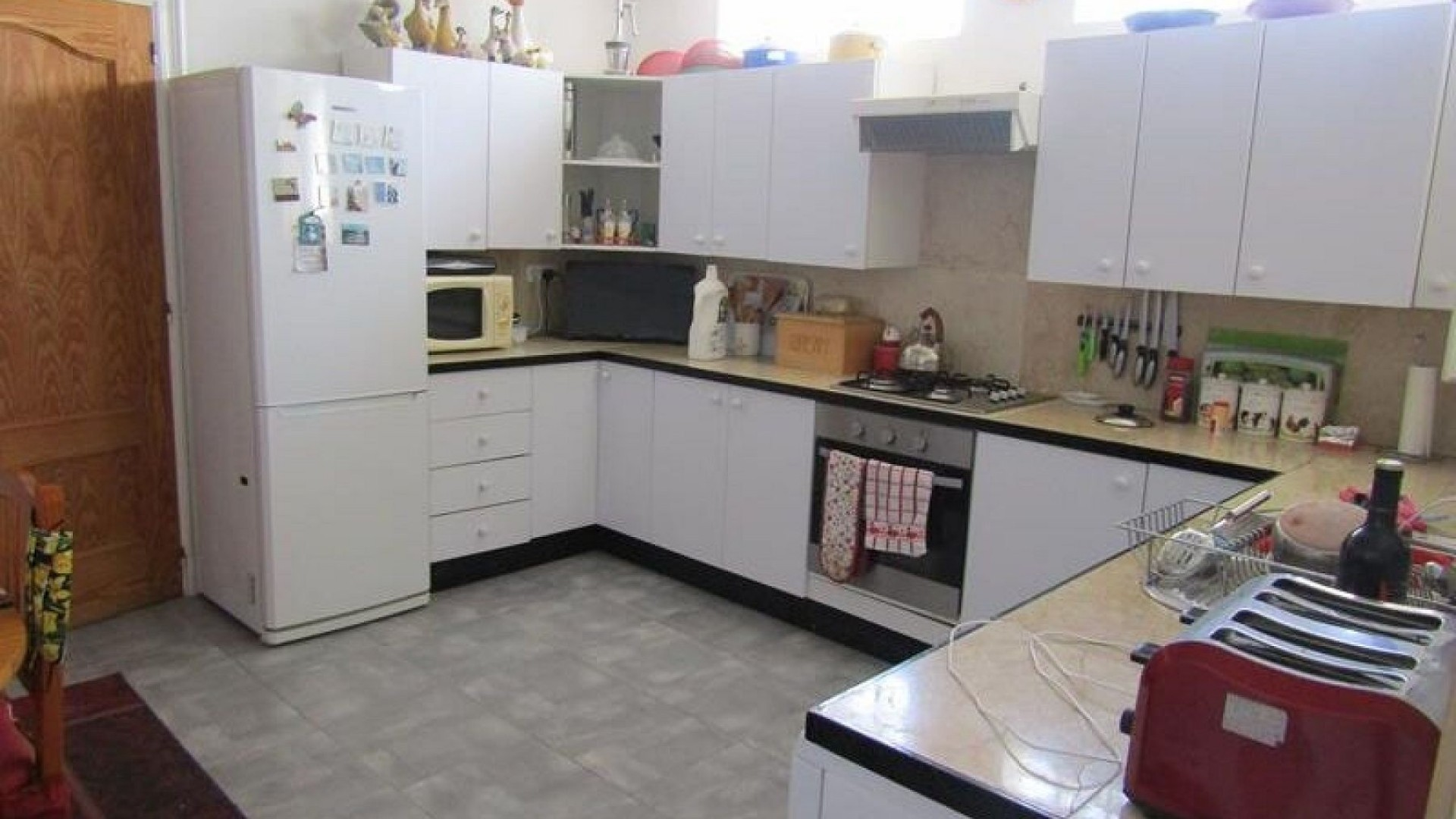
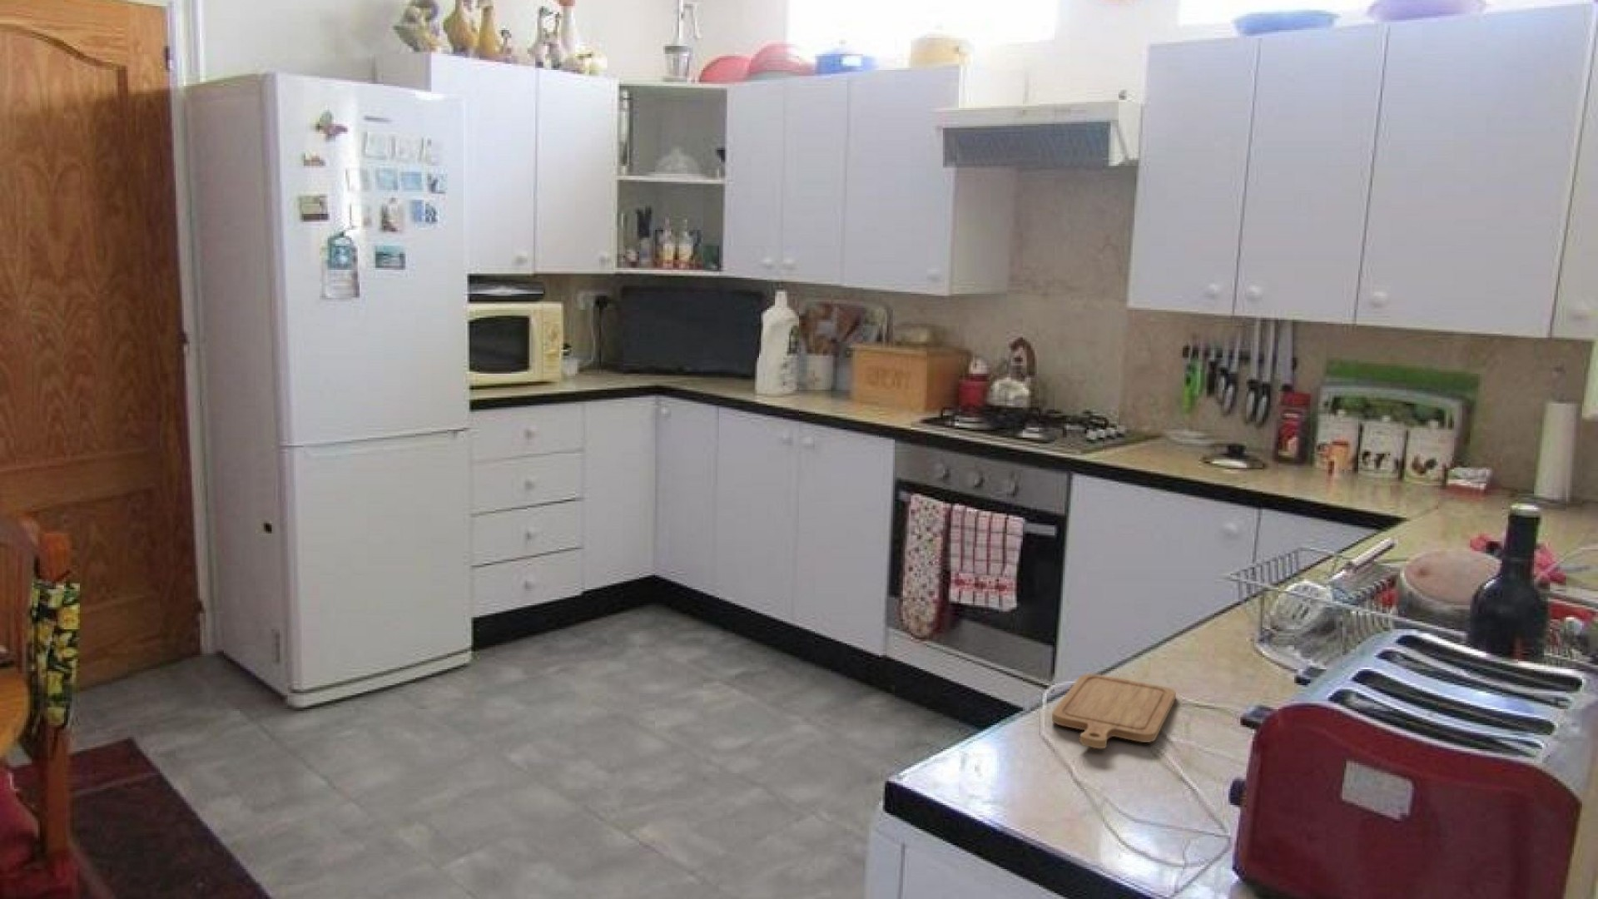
+ chopping board (1111, 711)
